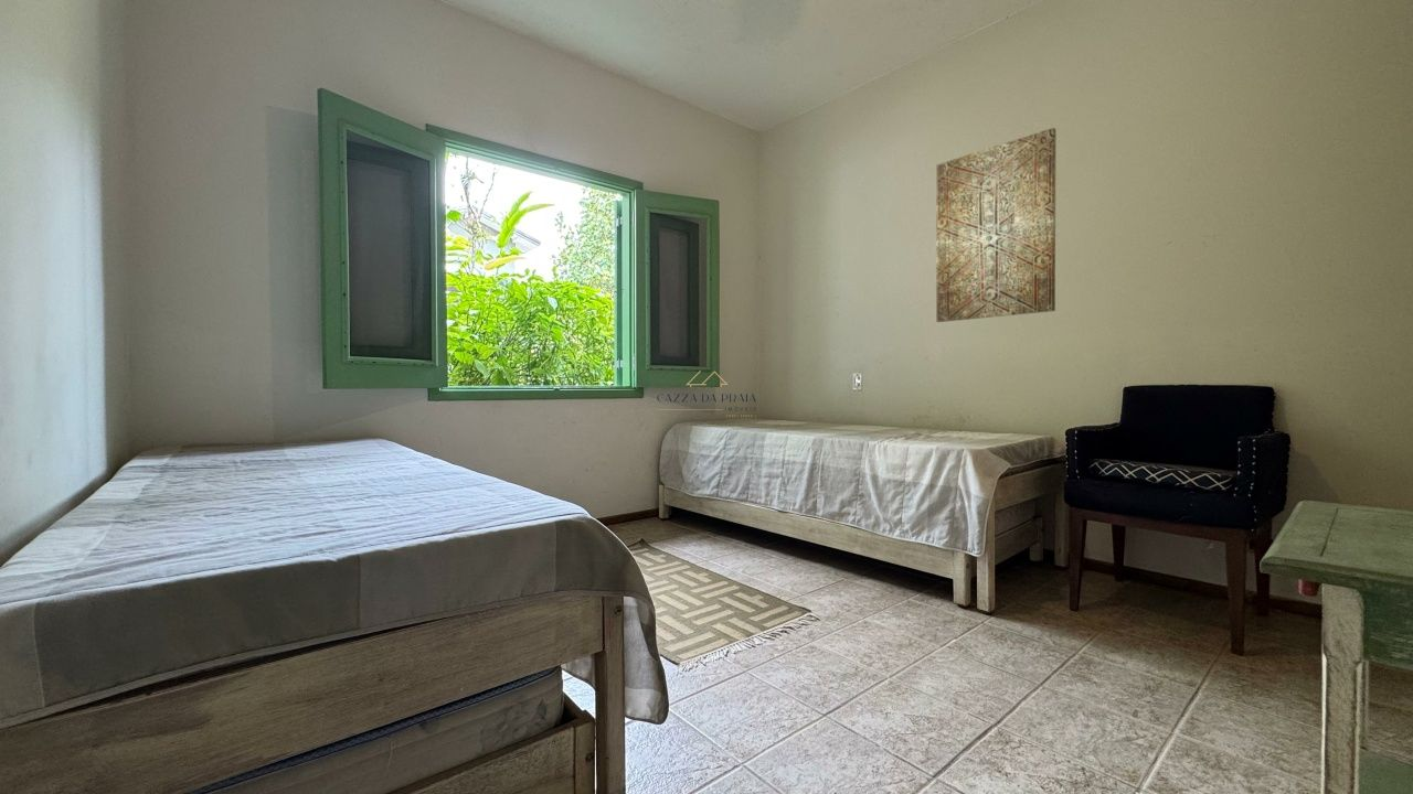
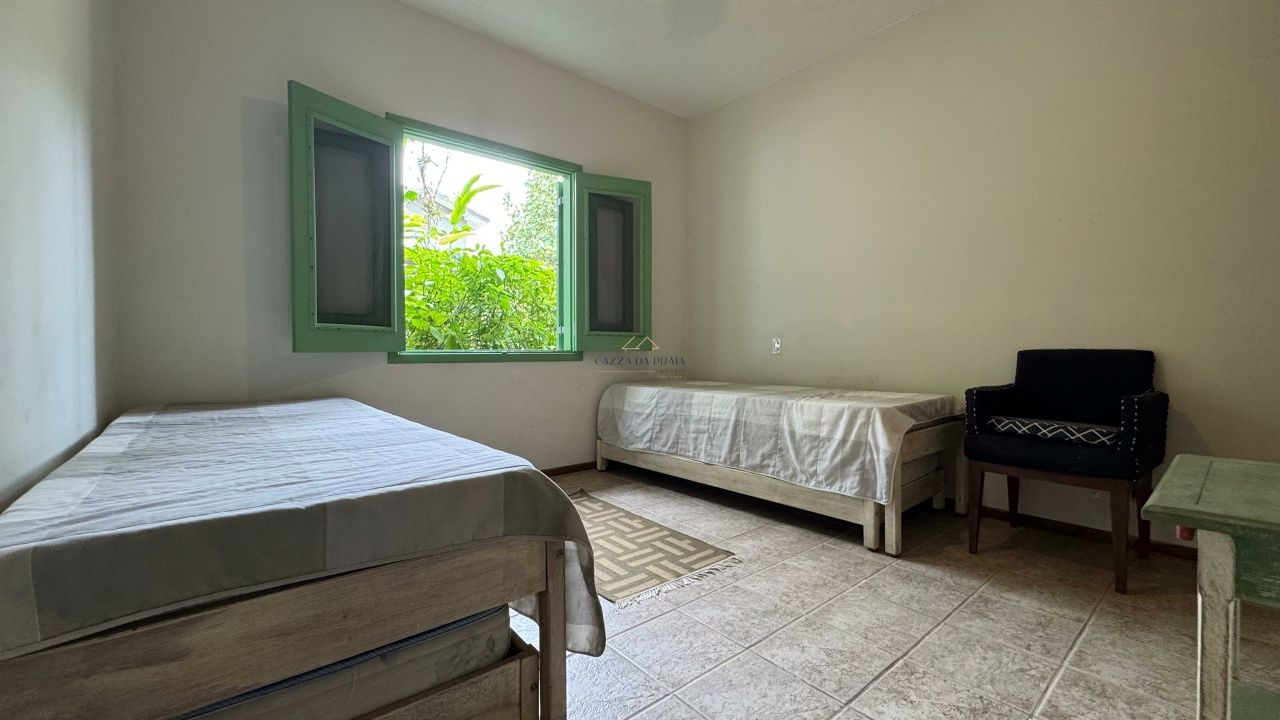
- wall art (991, 233)
